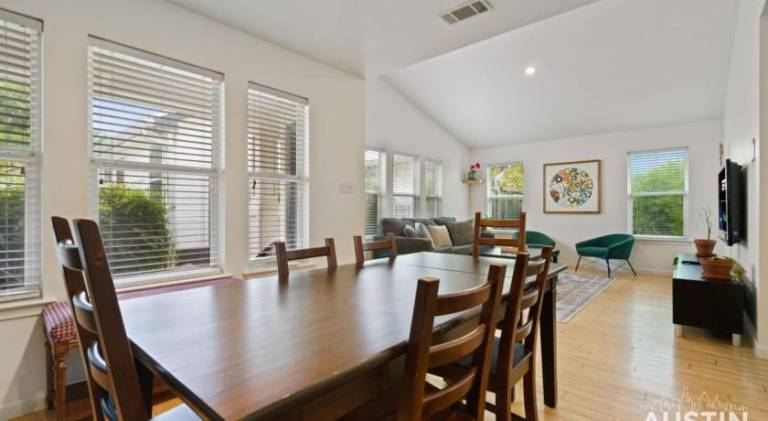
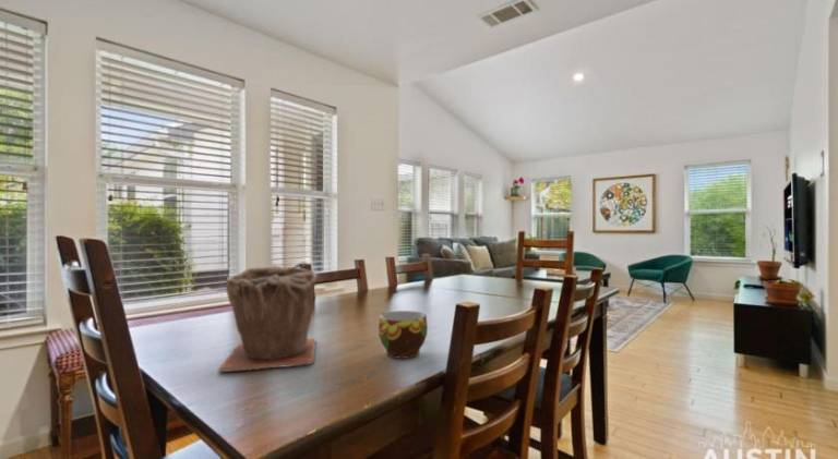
+ plant pot (272, 312)
+ cup (403, 334)
